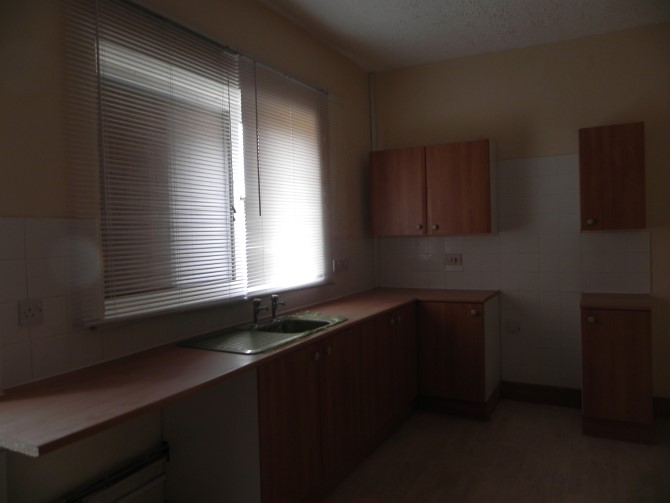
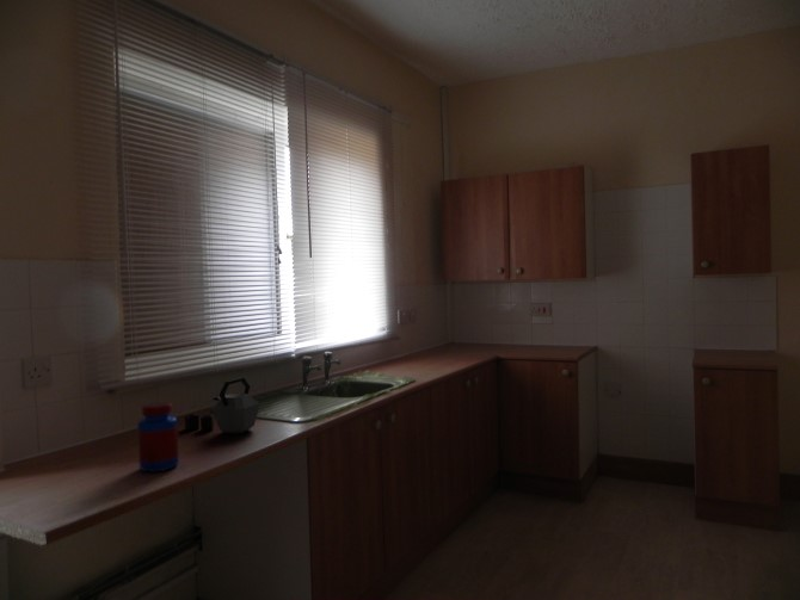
+ kettle (217, 404)
+ jar (158, 435)
